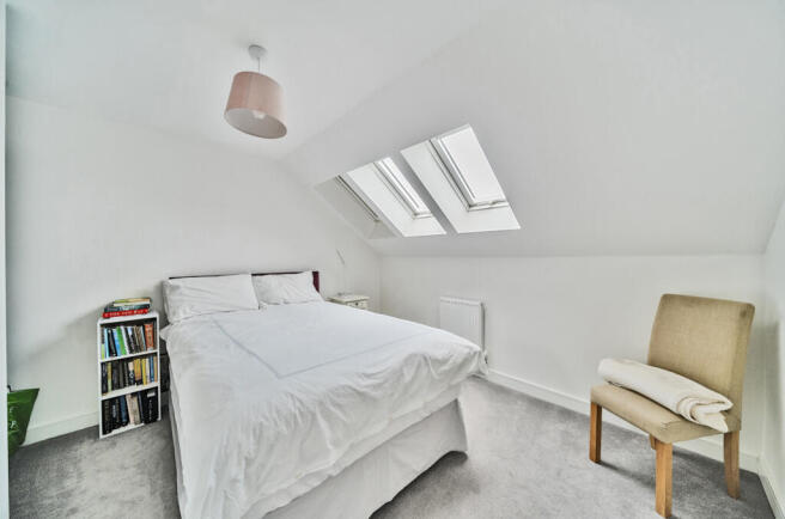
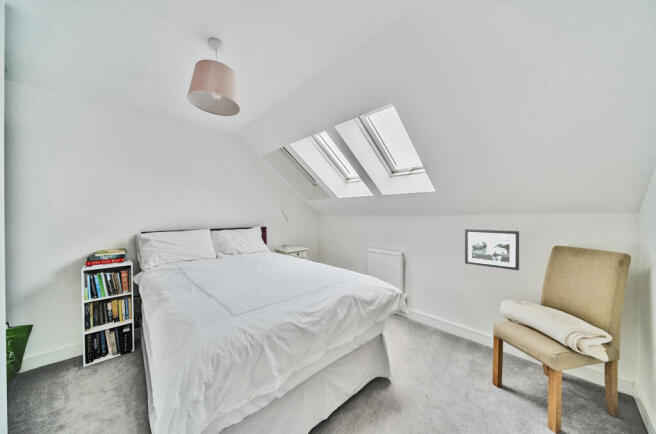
+ picture frame (490, 248)
